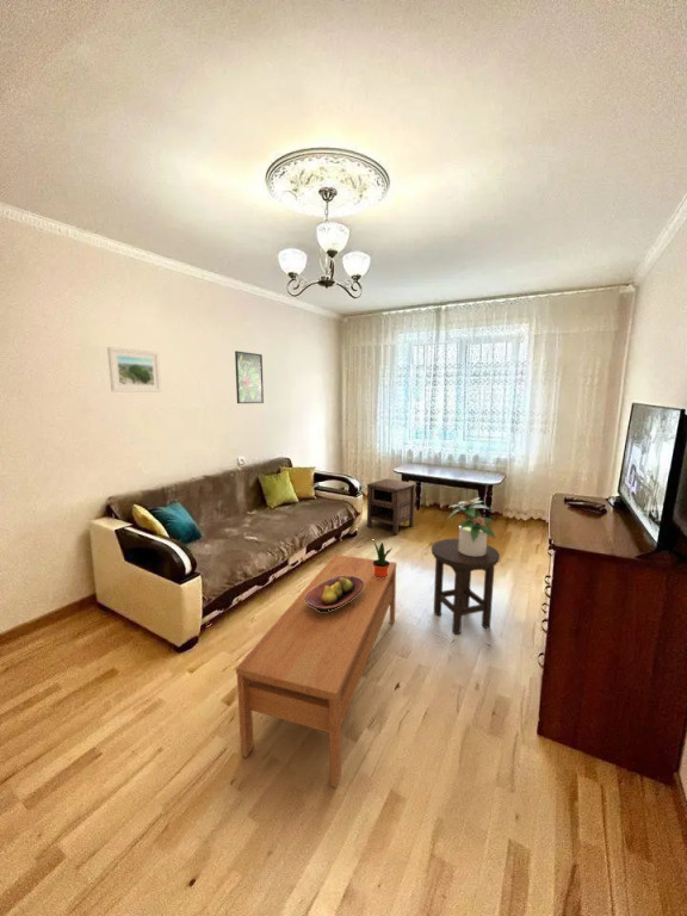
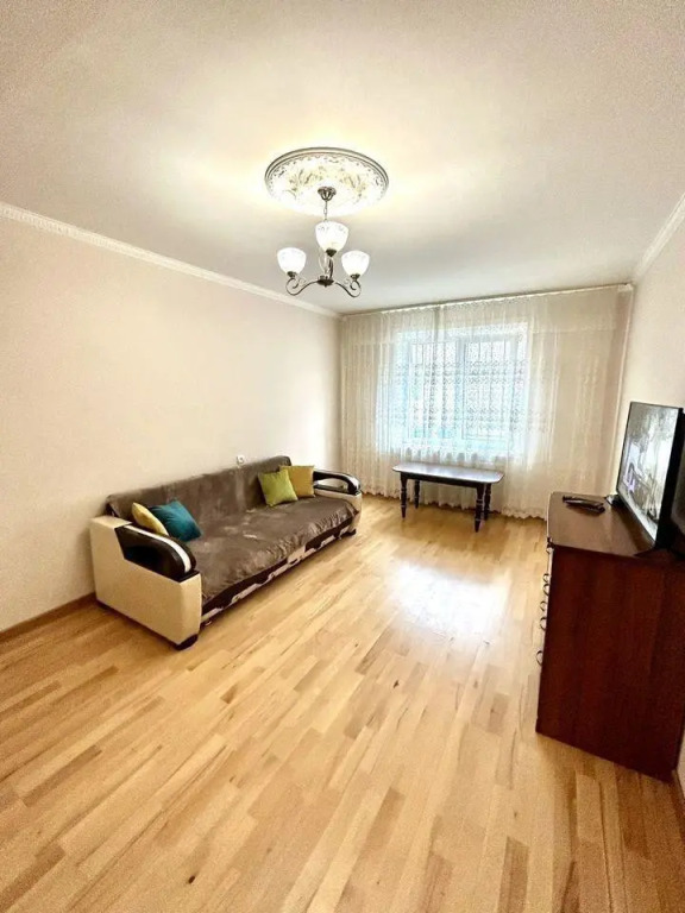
- potted plant (382, 557)
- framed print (136, 371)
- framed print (249, 378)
- nightstand (390, 505)
- potted plant (469, 525)
- stool (463, 584)
- fruit bowl (335, 590)
- coffee table (335, 637)
